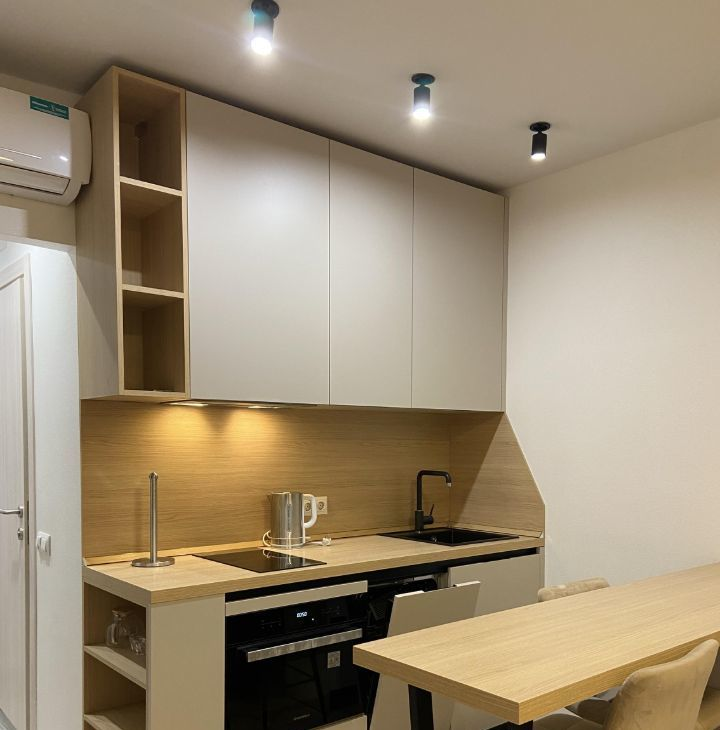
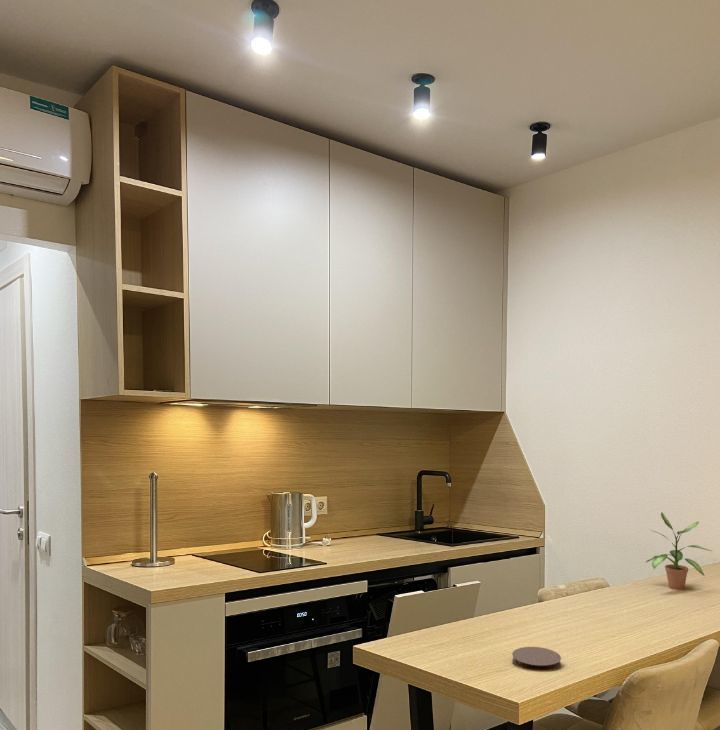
+ coaster (536, 659)
+ potted plant (670, 551)
